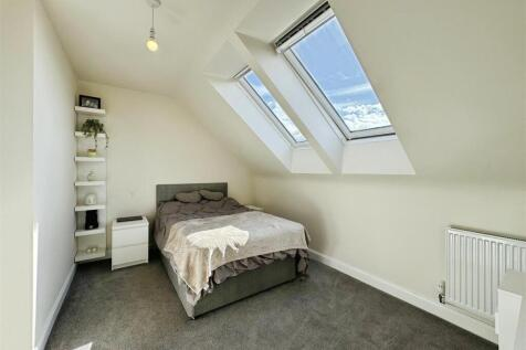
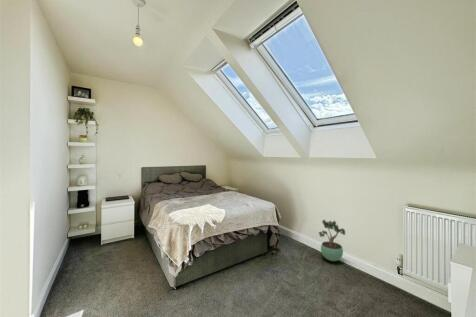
+ potted plant (332, 240)
